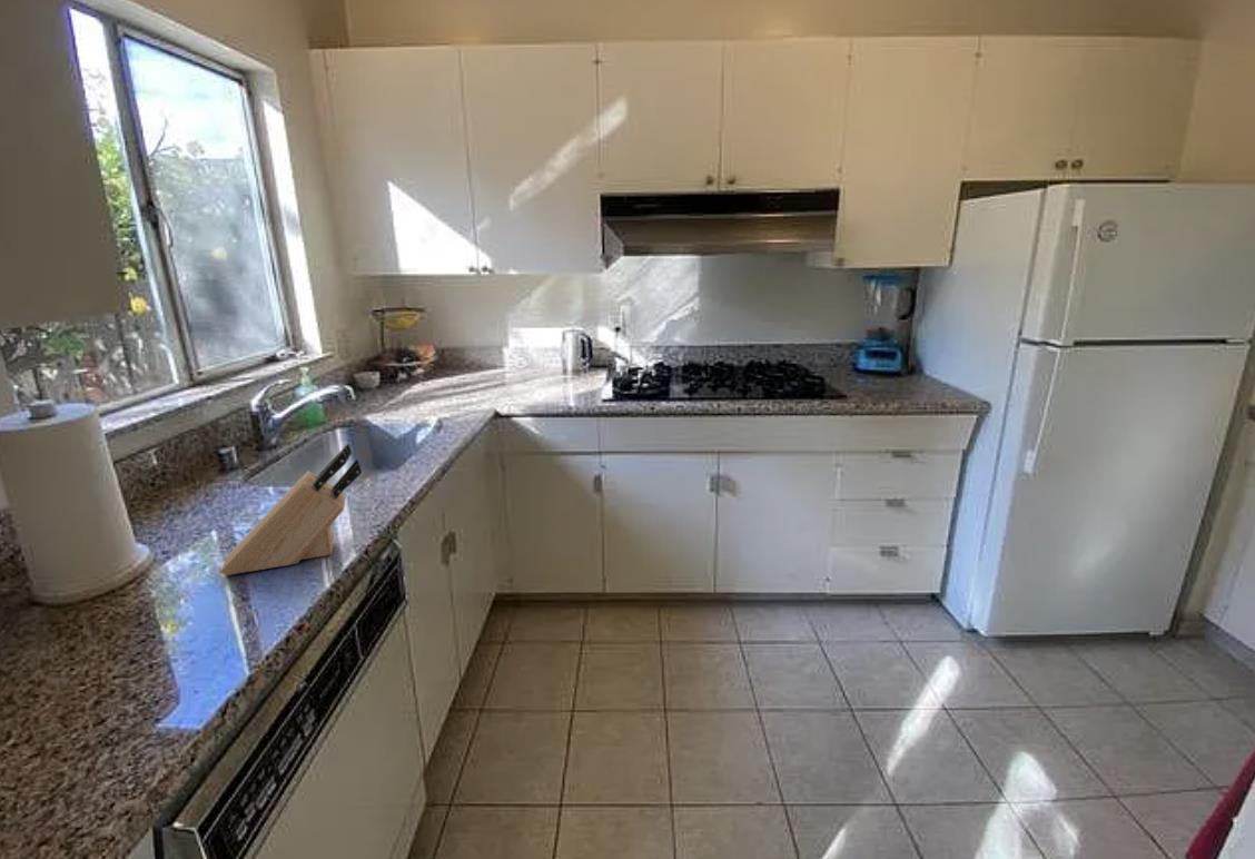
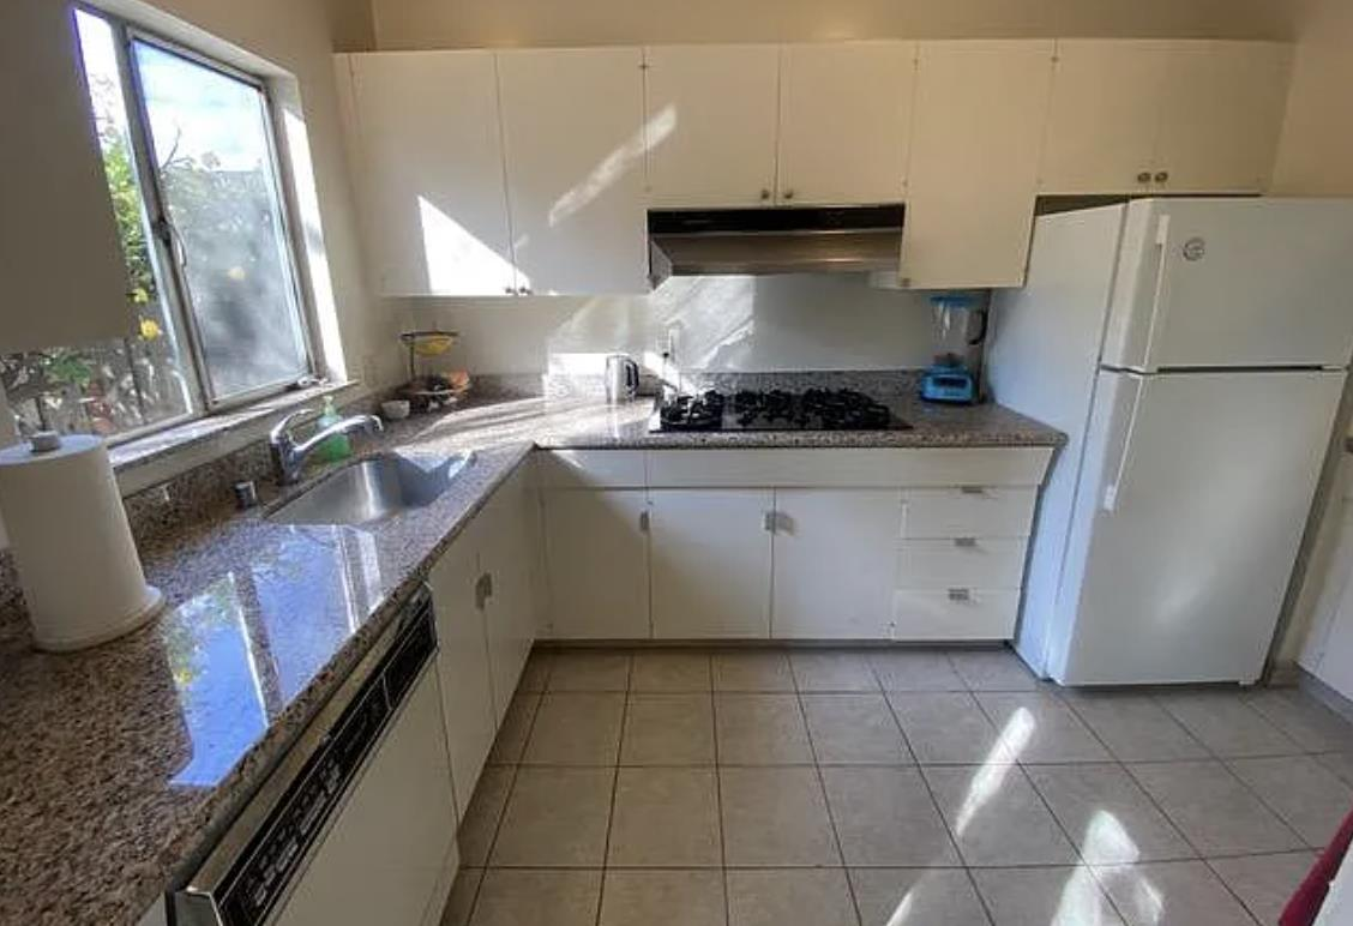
- knife block (293, 504)
